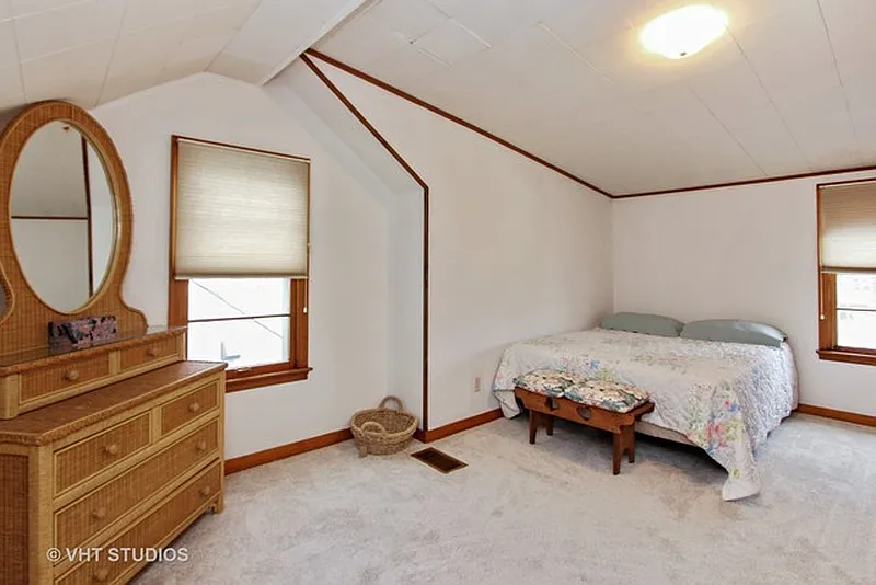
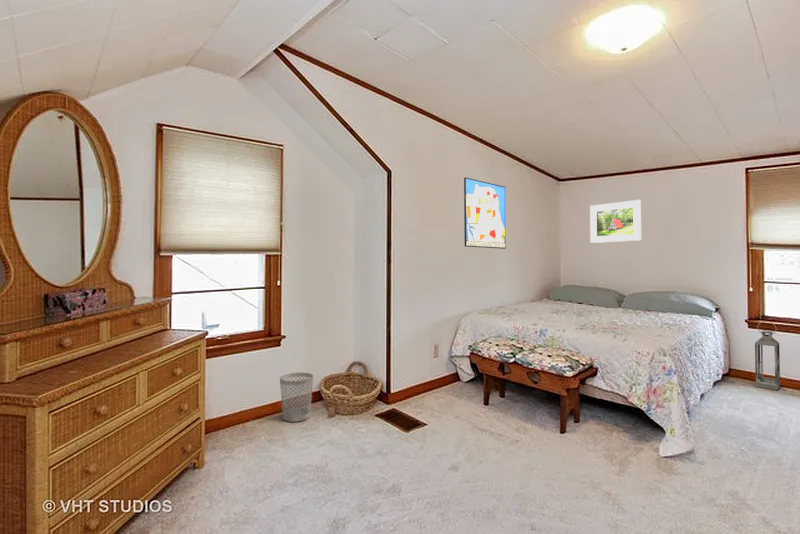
+ lantern (762, 353)
+ wall art (486, 215)
+ wastebasket (296, 397)
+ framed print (614, 222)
